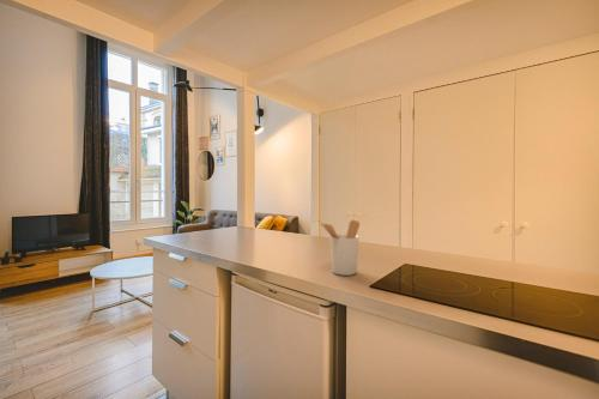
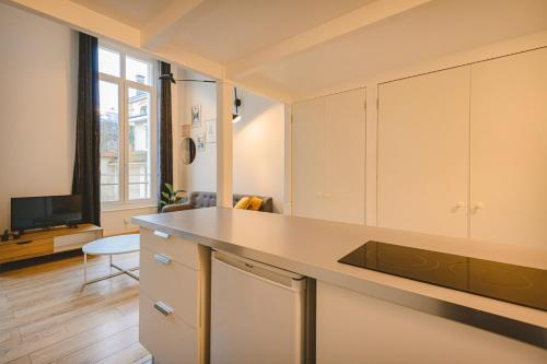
- utensil holder (338, 246)
